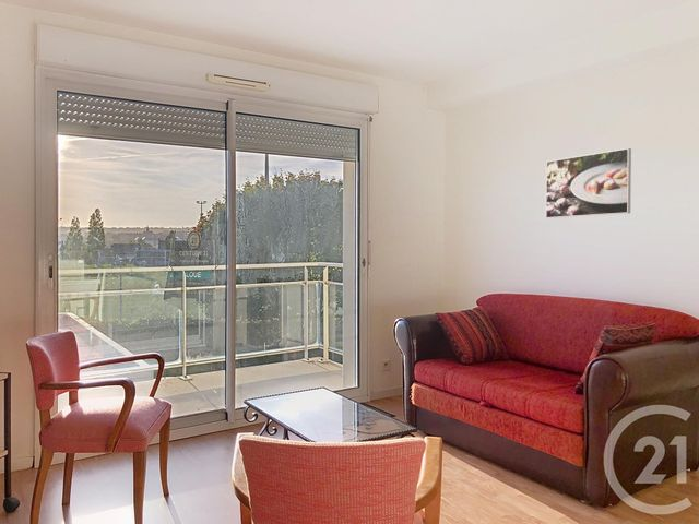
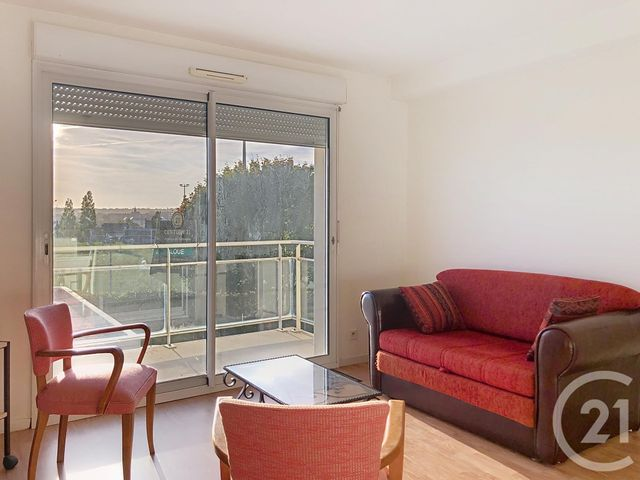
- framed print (585, 186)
